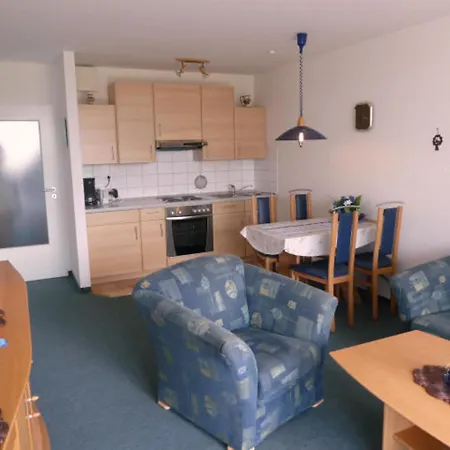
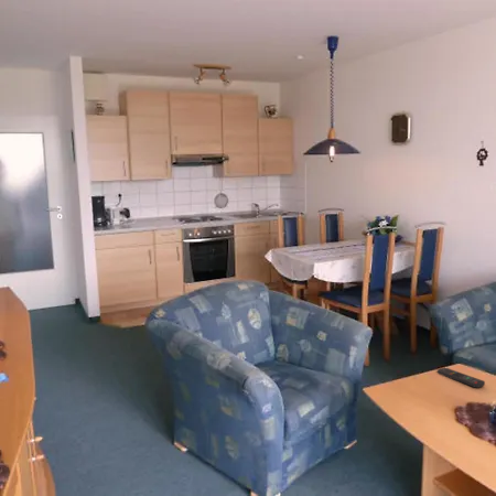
+ remote control (460, 377)
